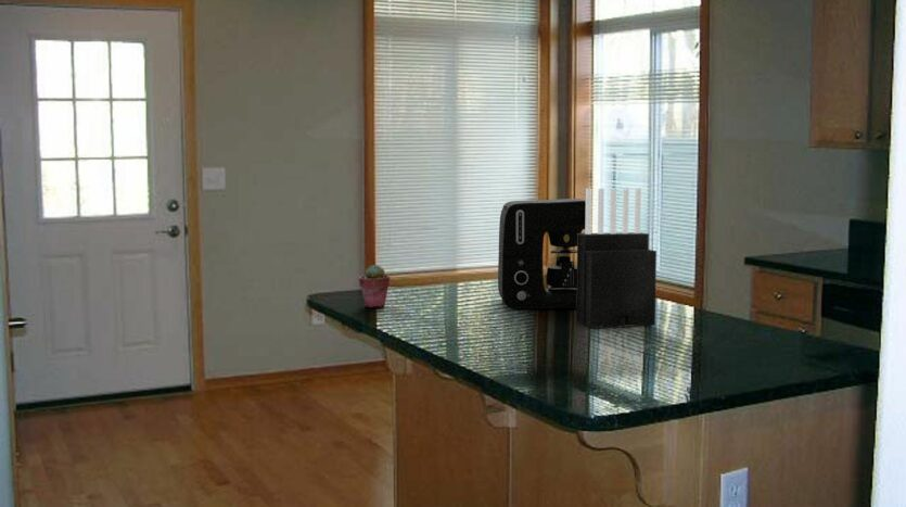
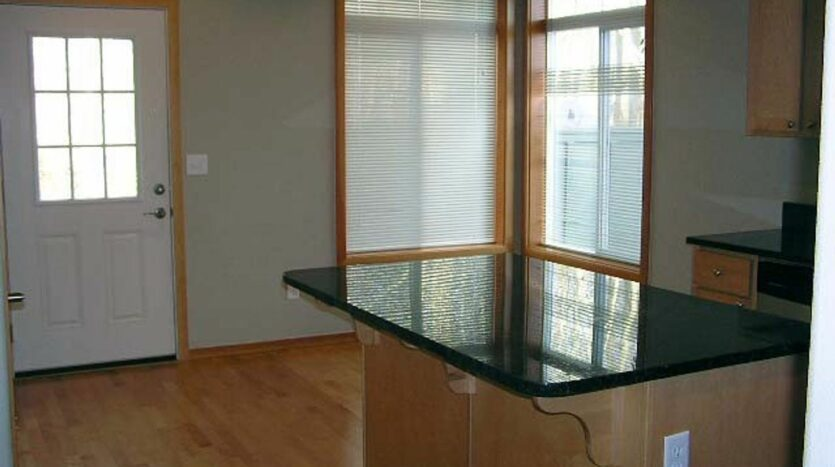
- potted succulent (374, 284)
- knife block (617, 256)
- coffee maker (551, 252)
